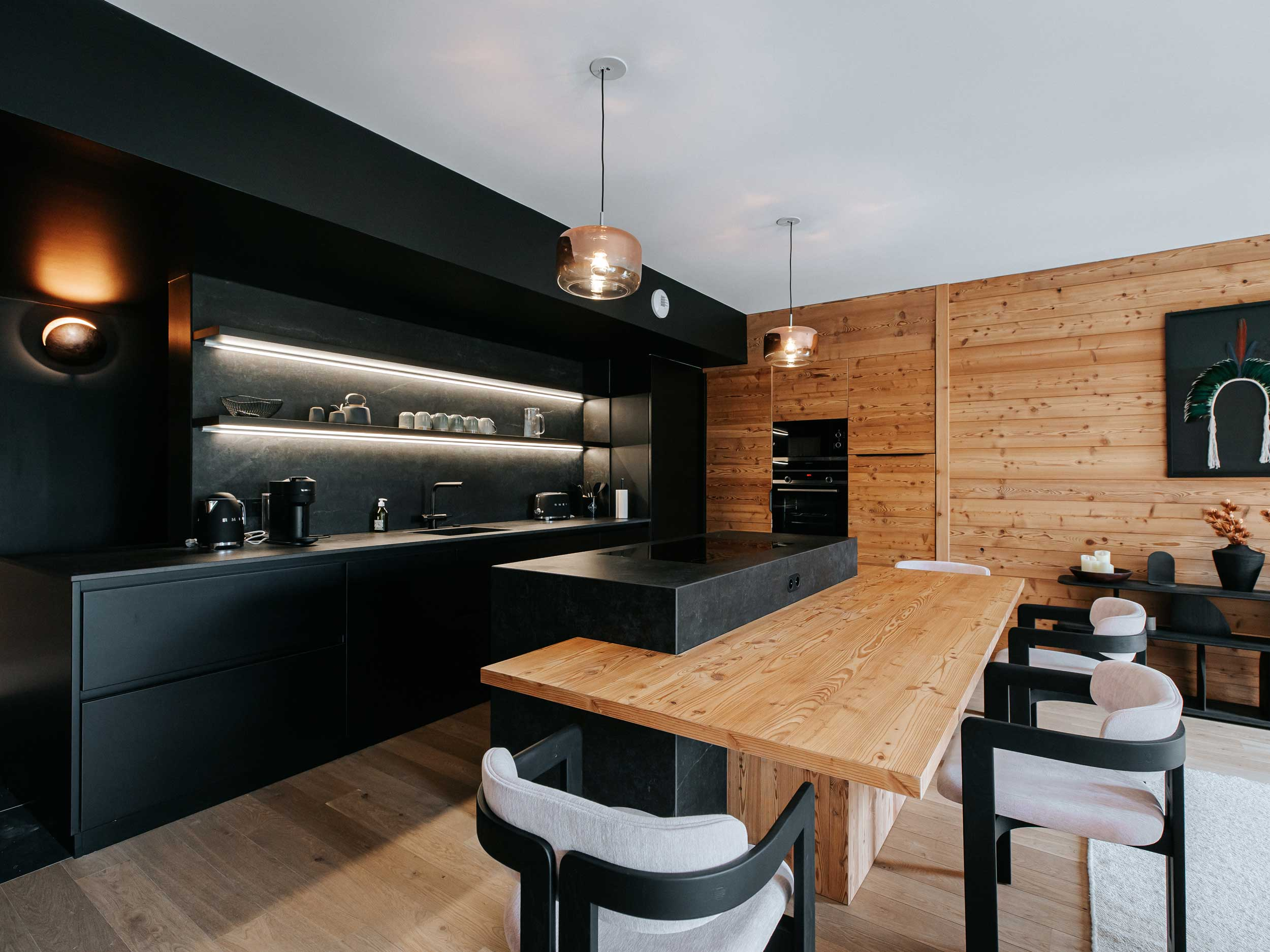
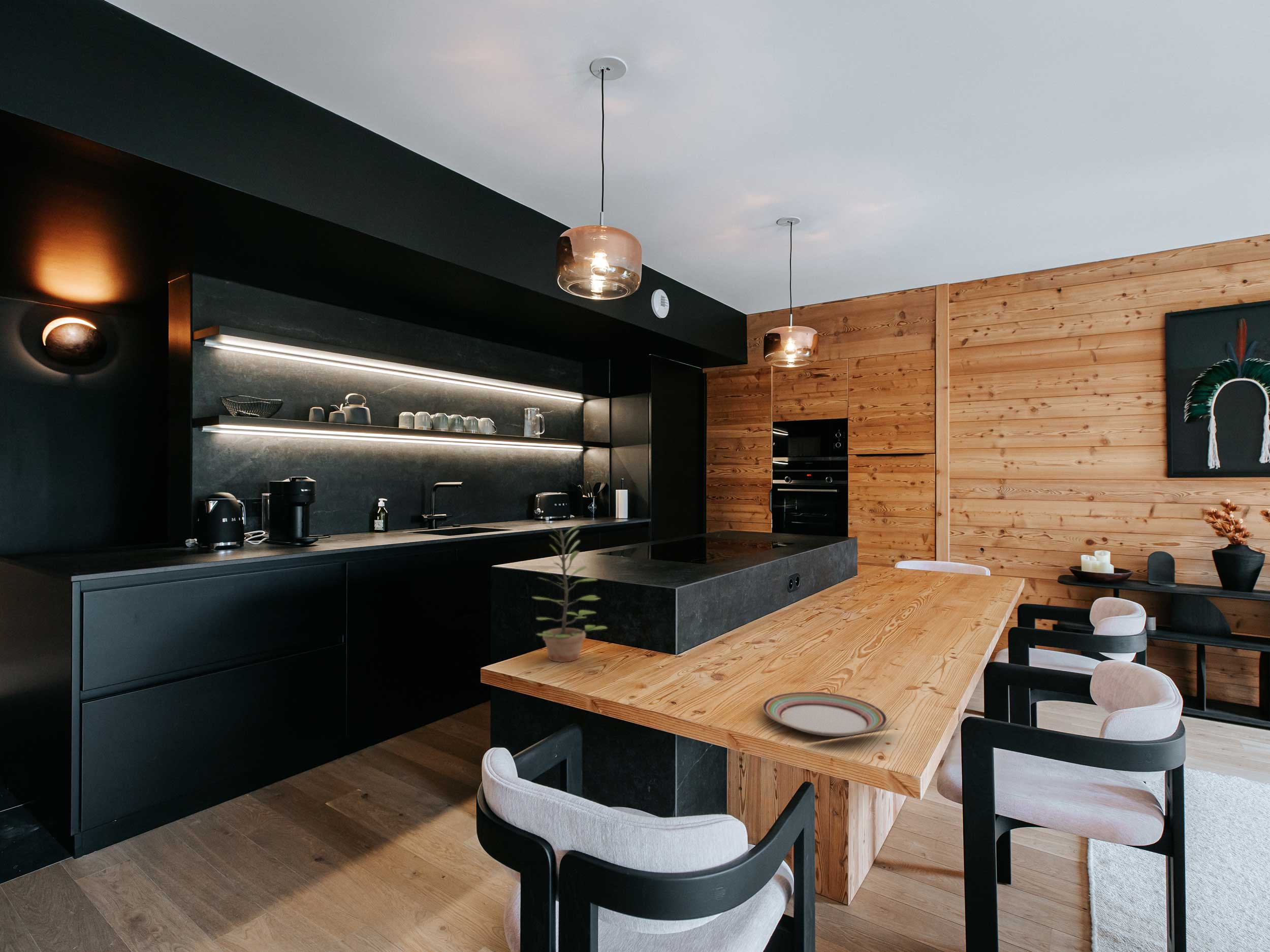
+ plate (823, 716)
+ plant (570, 589)
